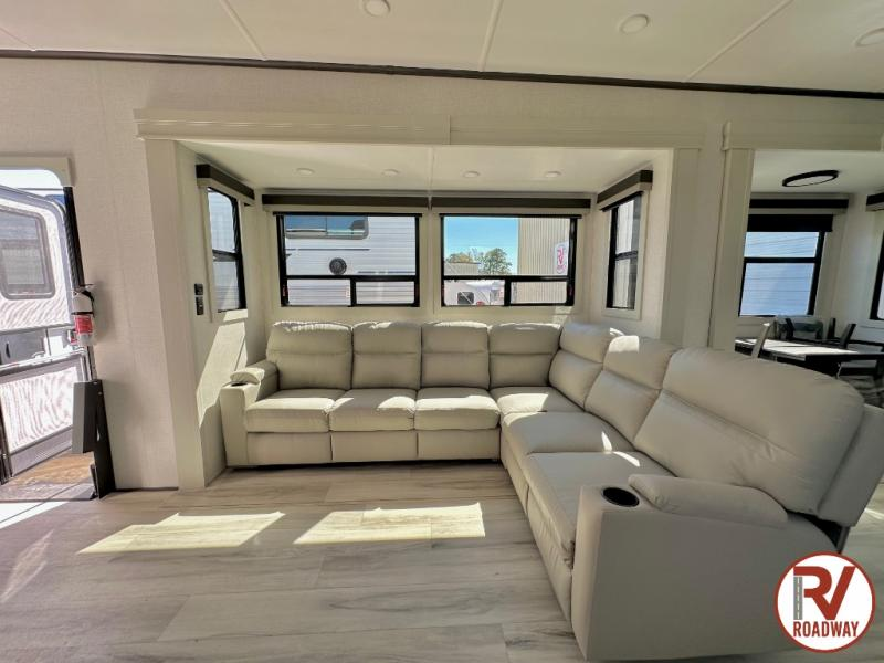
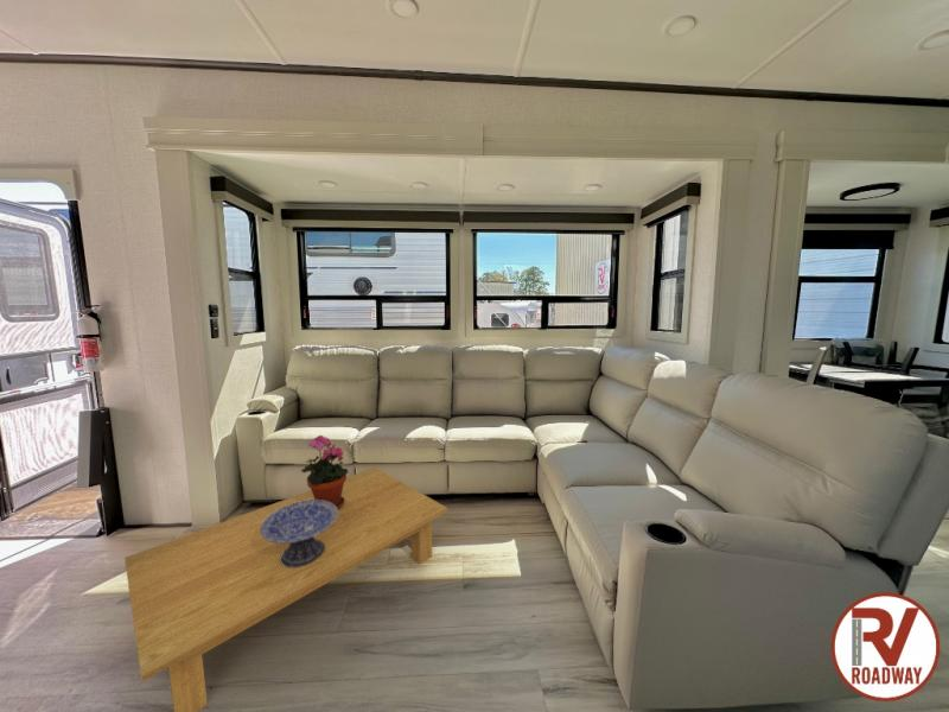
+ potted plant (326, 471)
+ coffee table (308, 564)
+ decorative bowl (301, 535)
